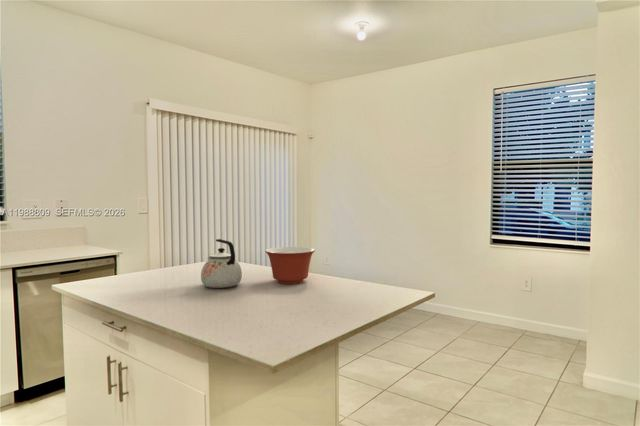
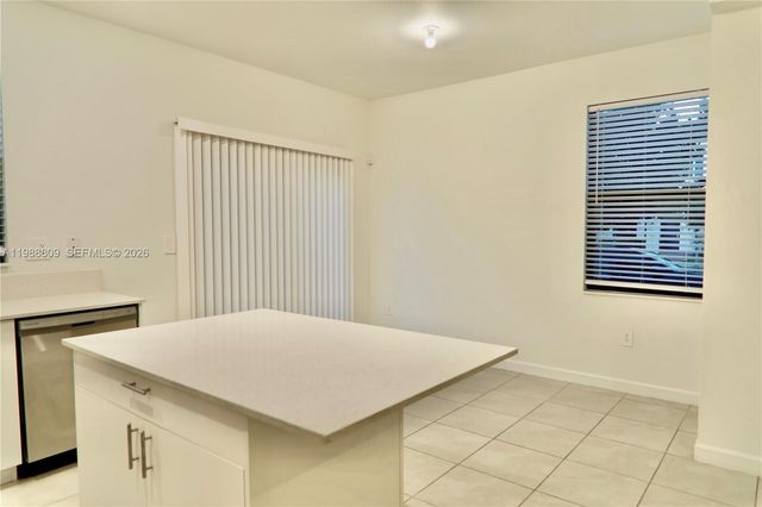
- mixing bowl (290, 265)
- kettle (221, 262)
